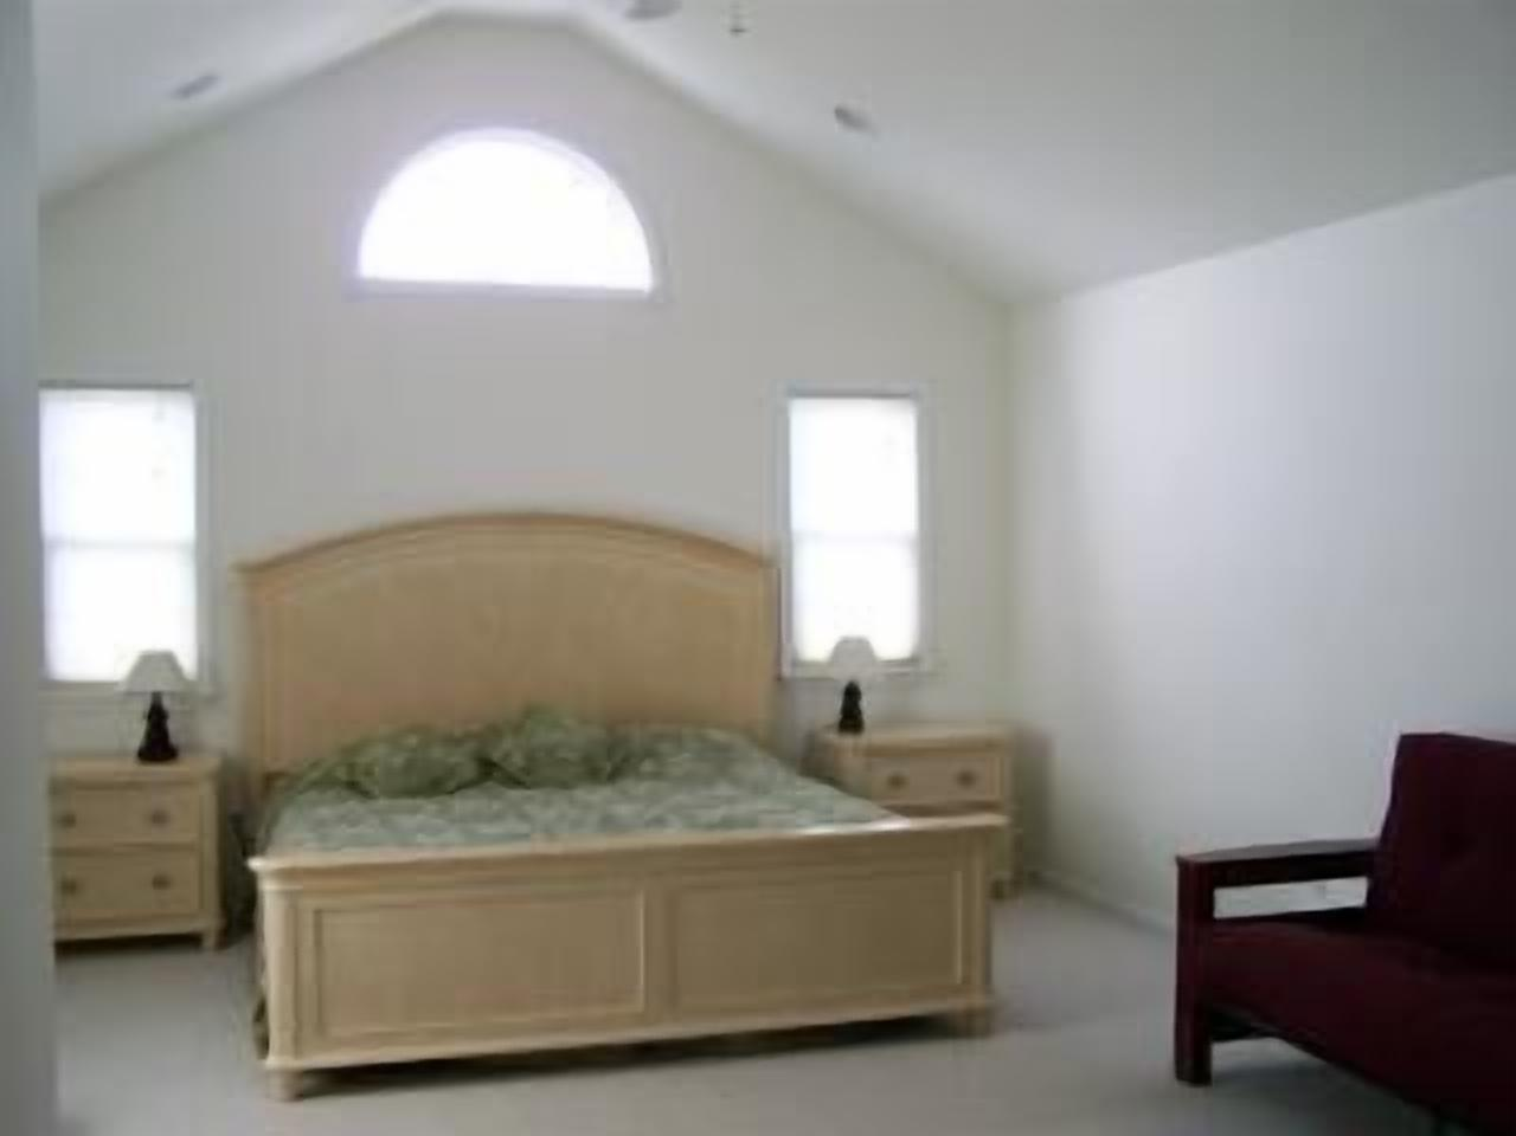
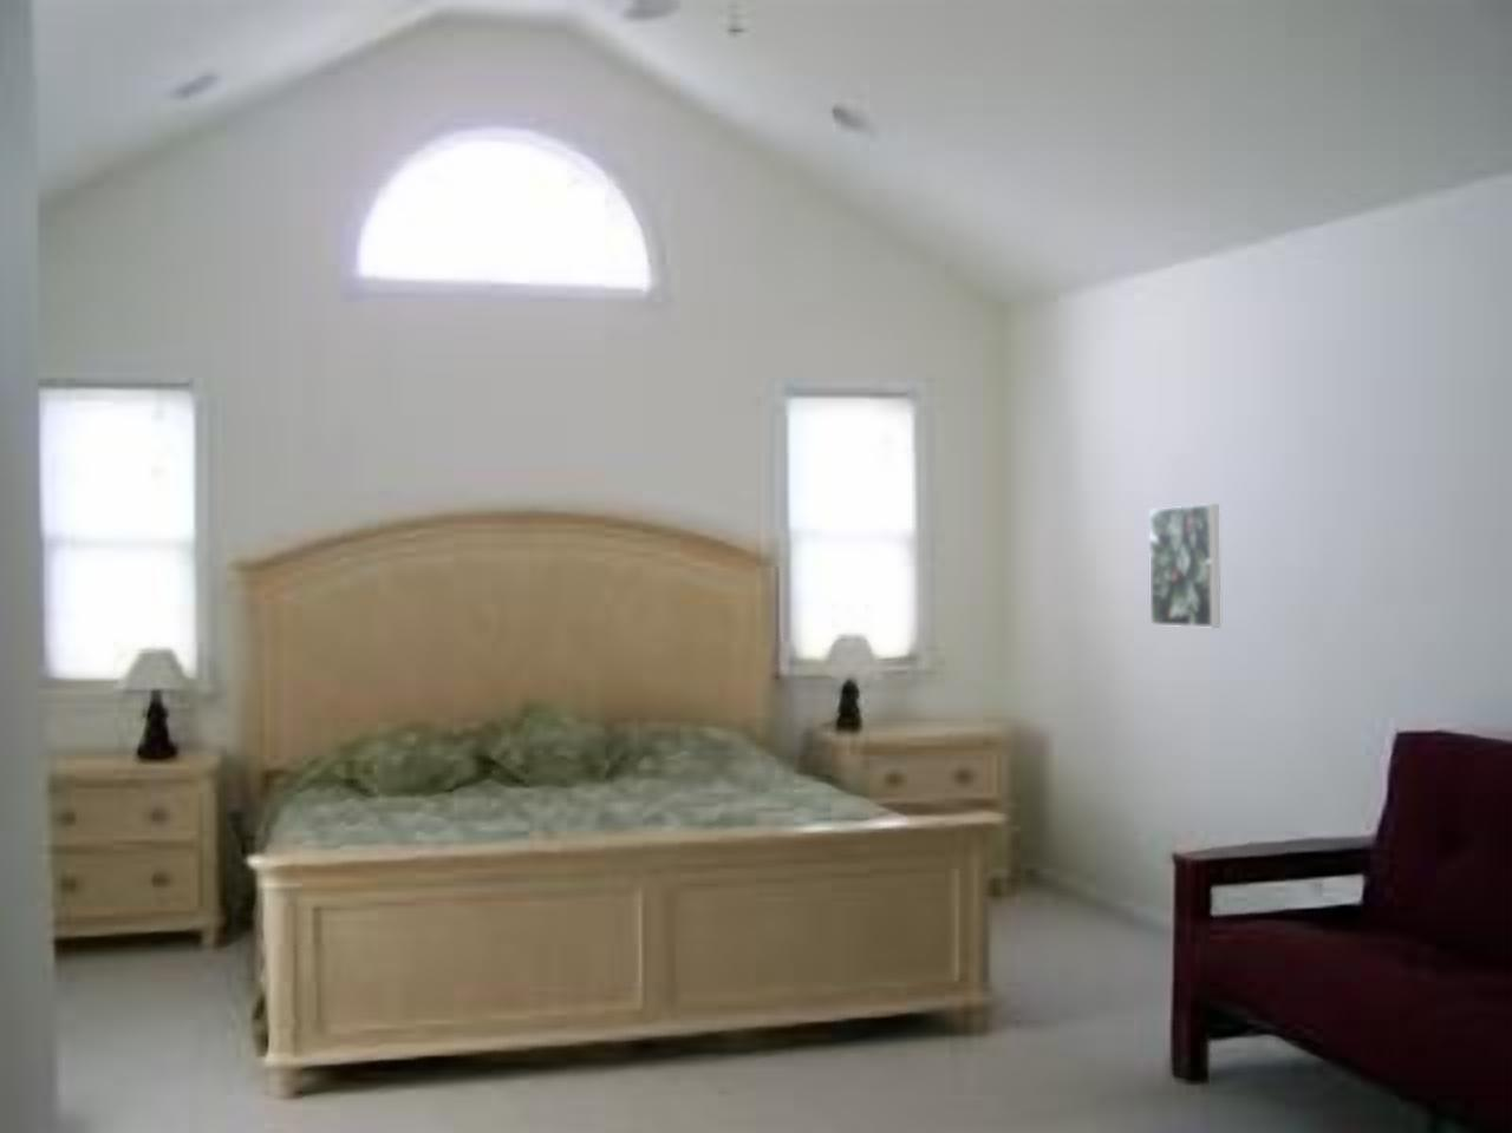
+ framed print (1182, 566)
